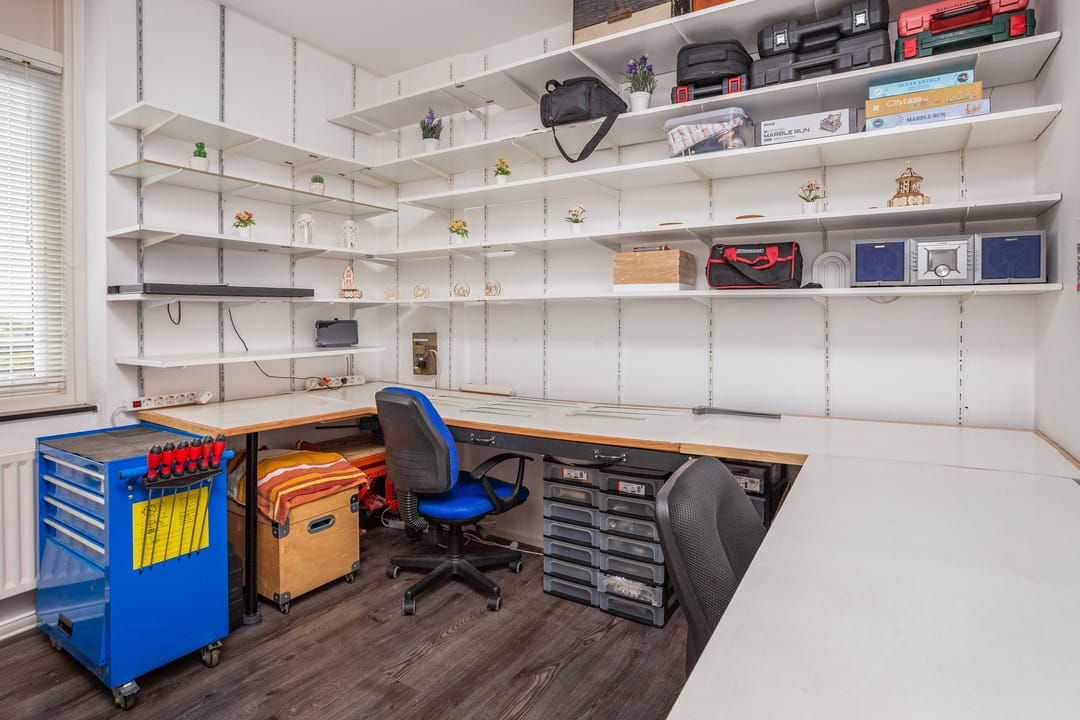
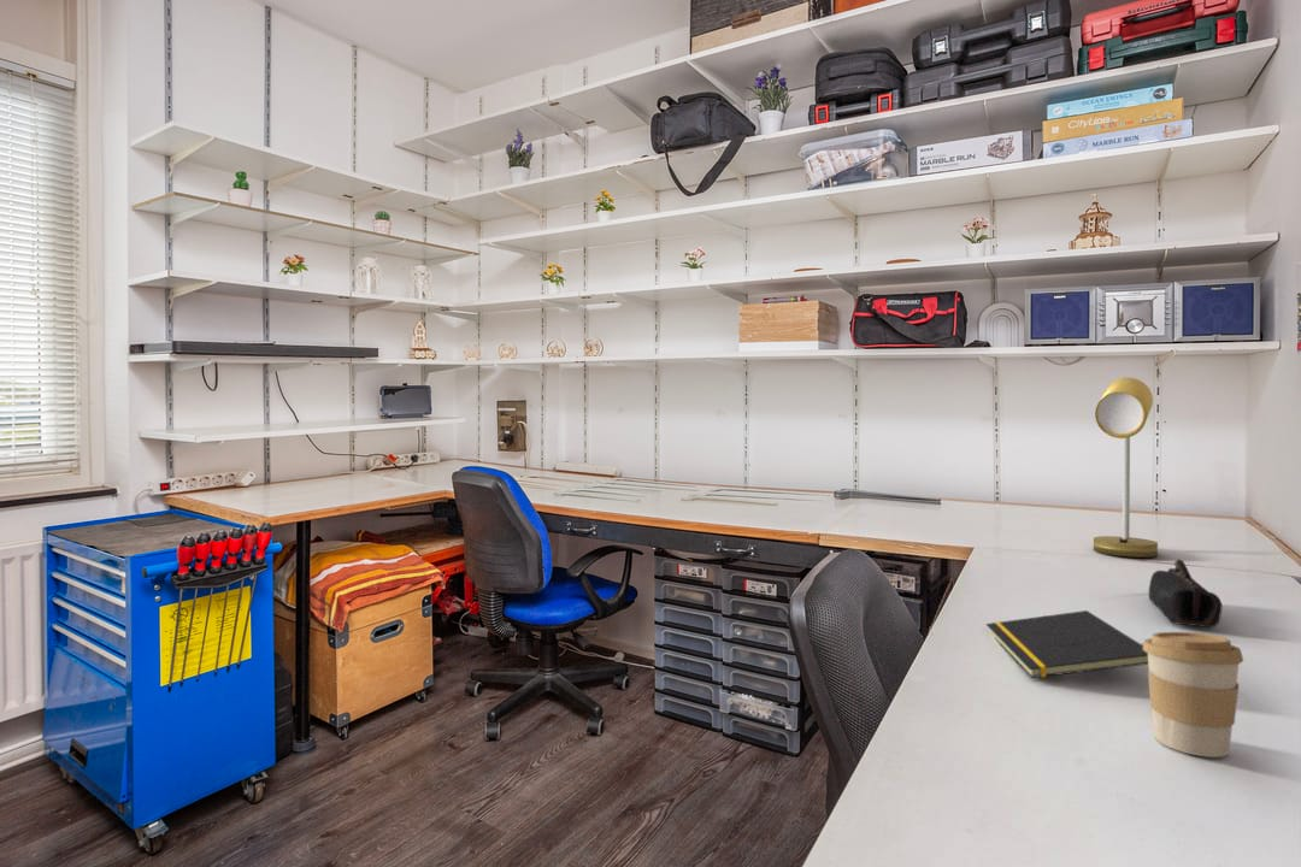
+ desk lamp (1124, 464)
+ notepad (1061, 641)
+ coffee cup (1190, 688)
+ pencil case (1182, 586)
